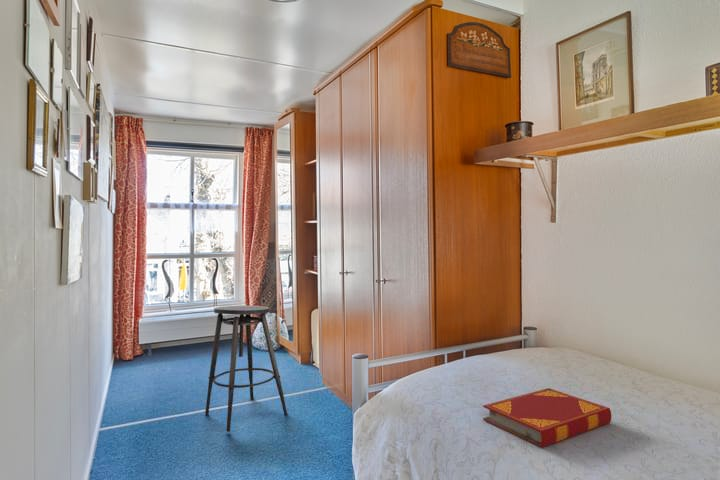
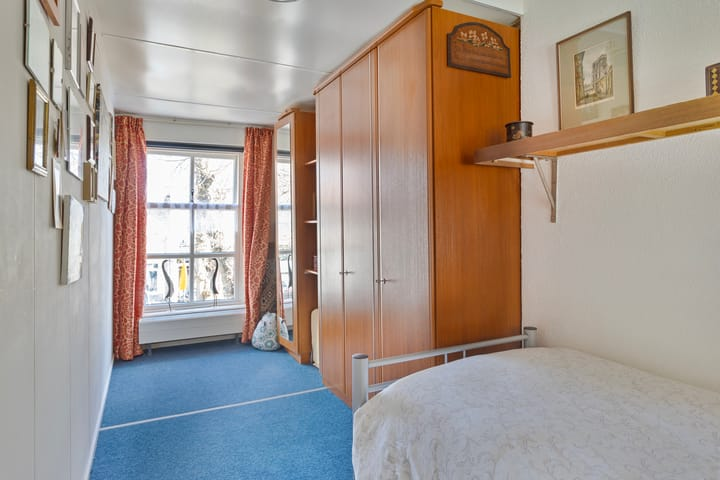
- stool (248, 360)
- hardback book (546, 414)
